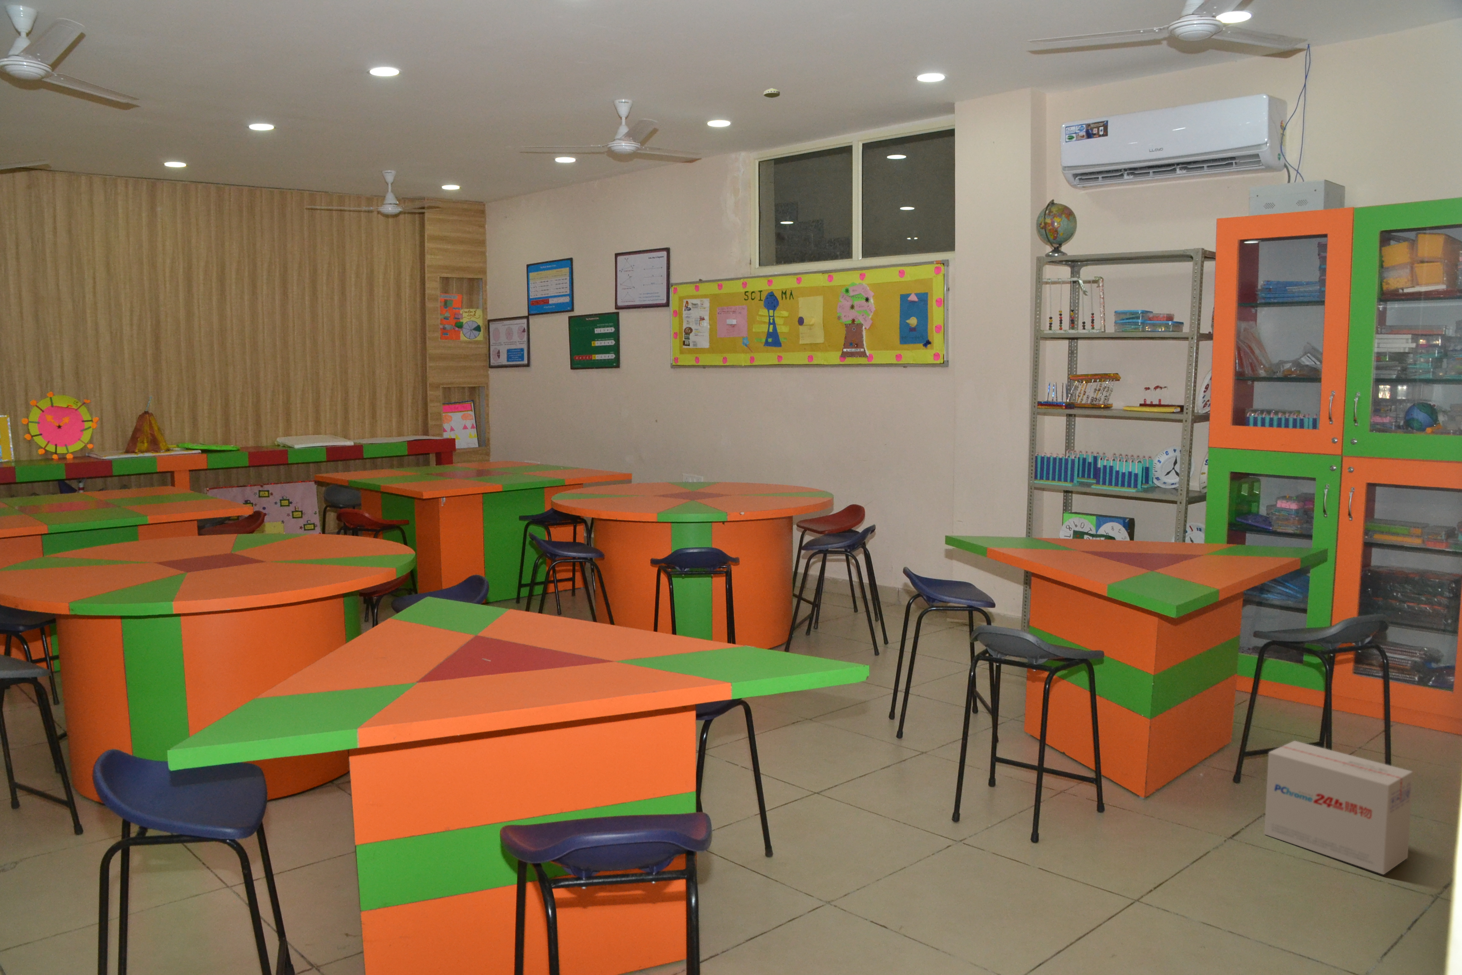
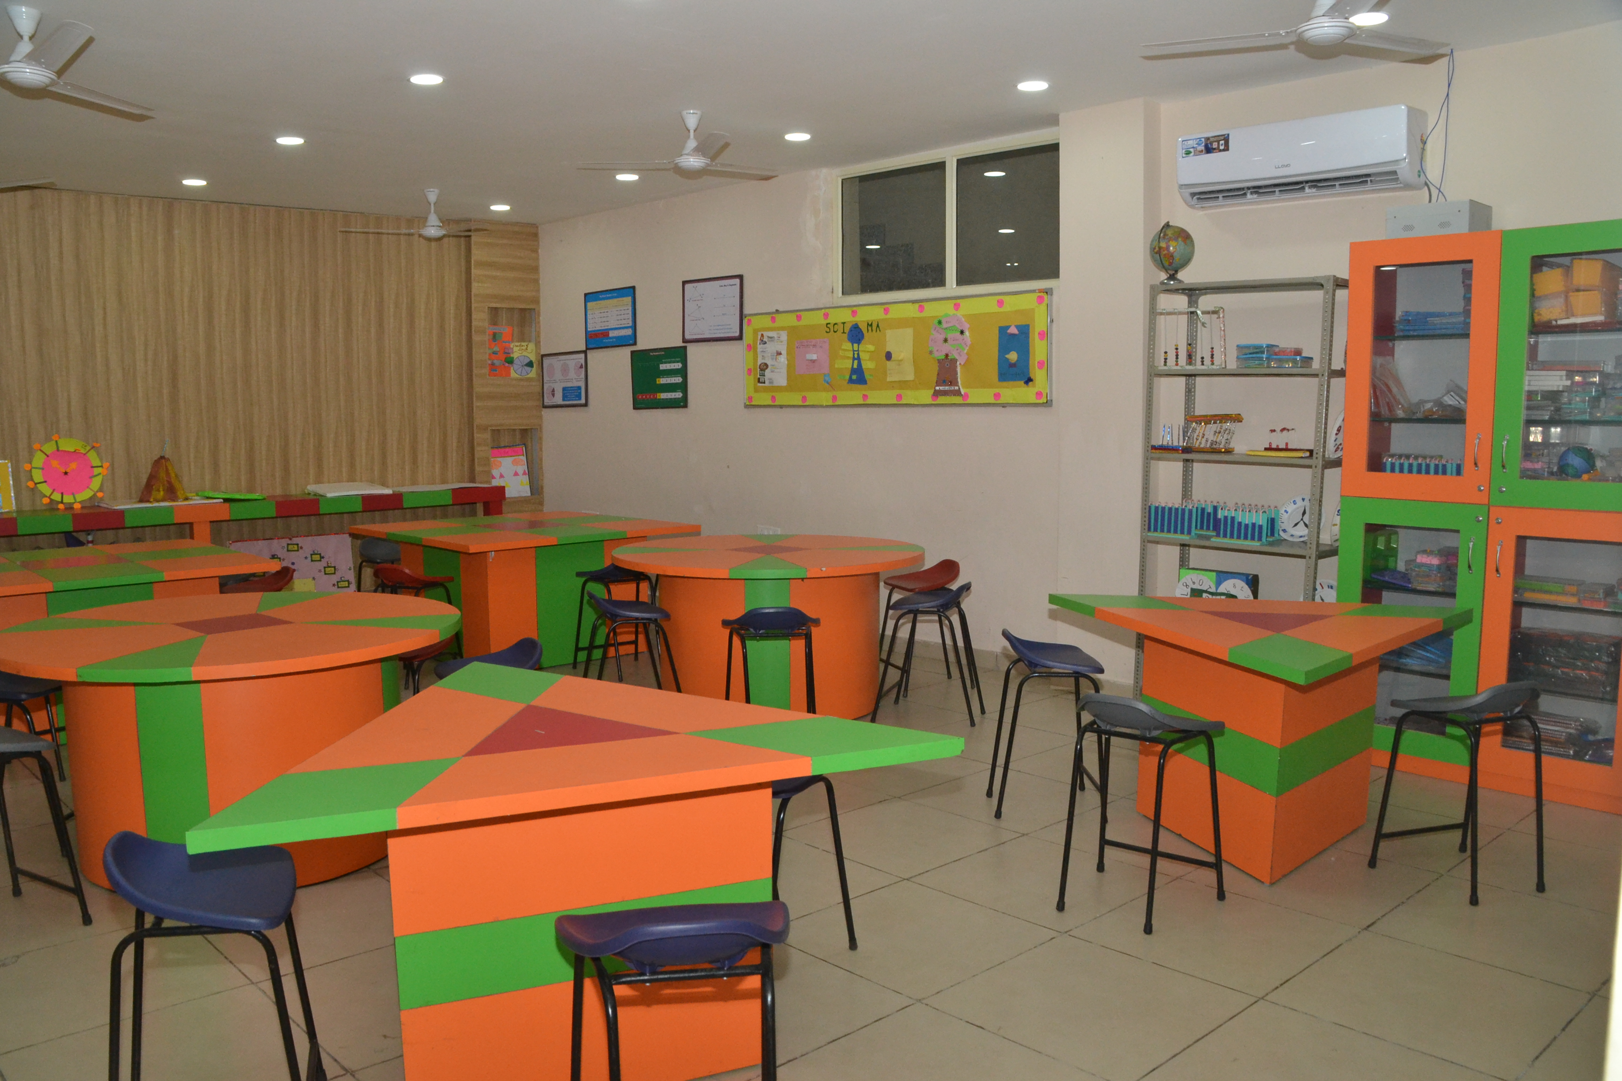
- cardboard box (1336, 803)
- smoke detector (771, 94)
